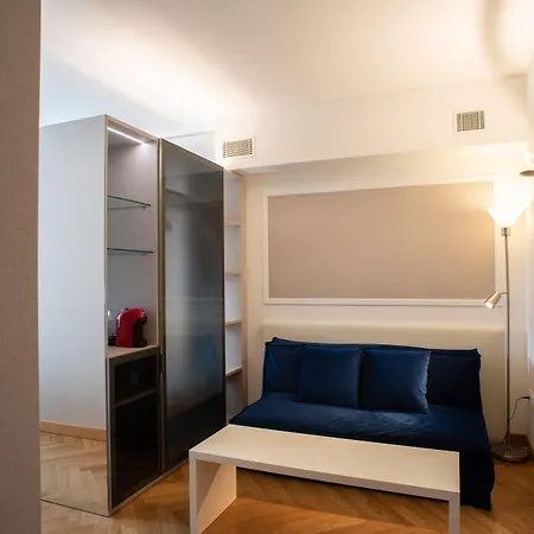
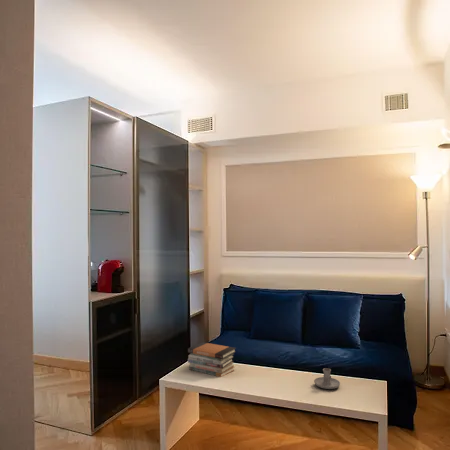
+ book stack (211, 358)
+ candle holder (327, 376)
